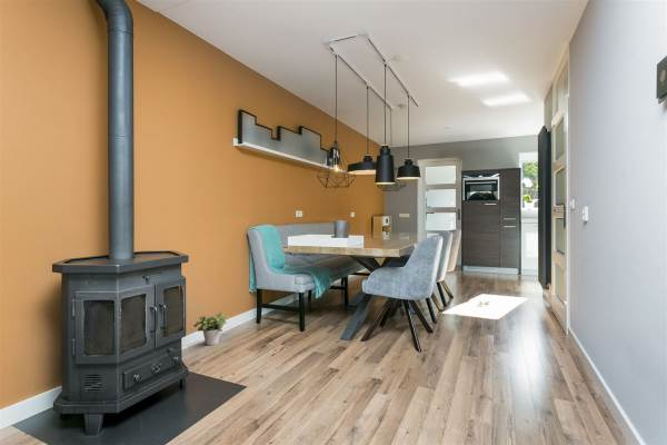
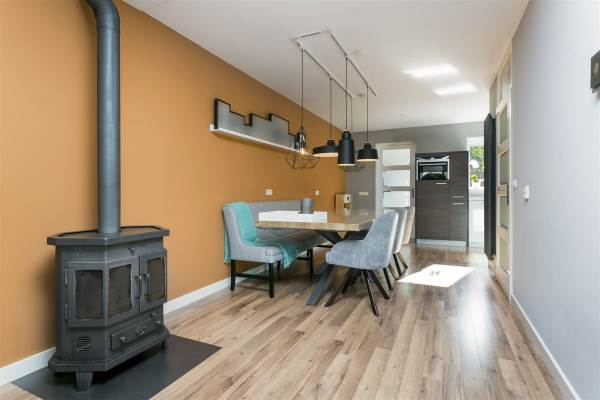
- potted plant (211, 329)
